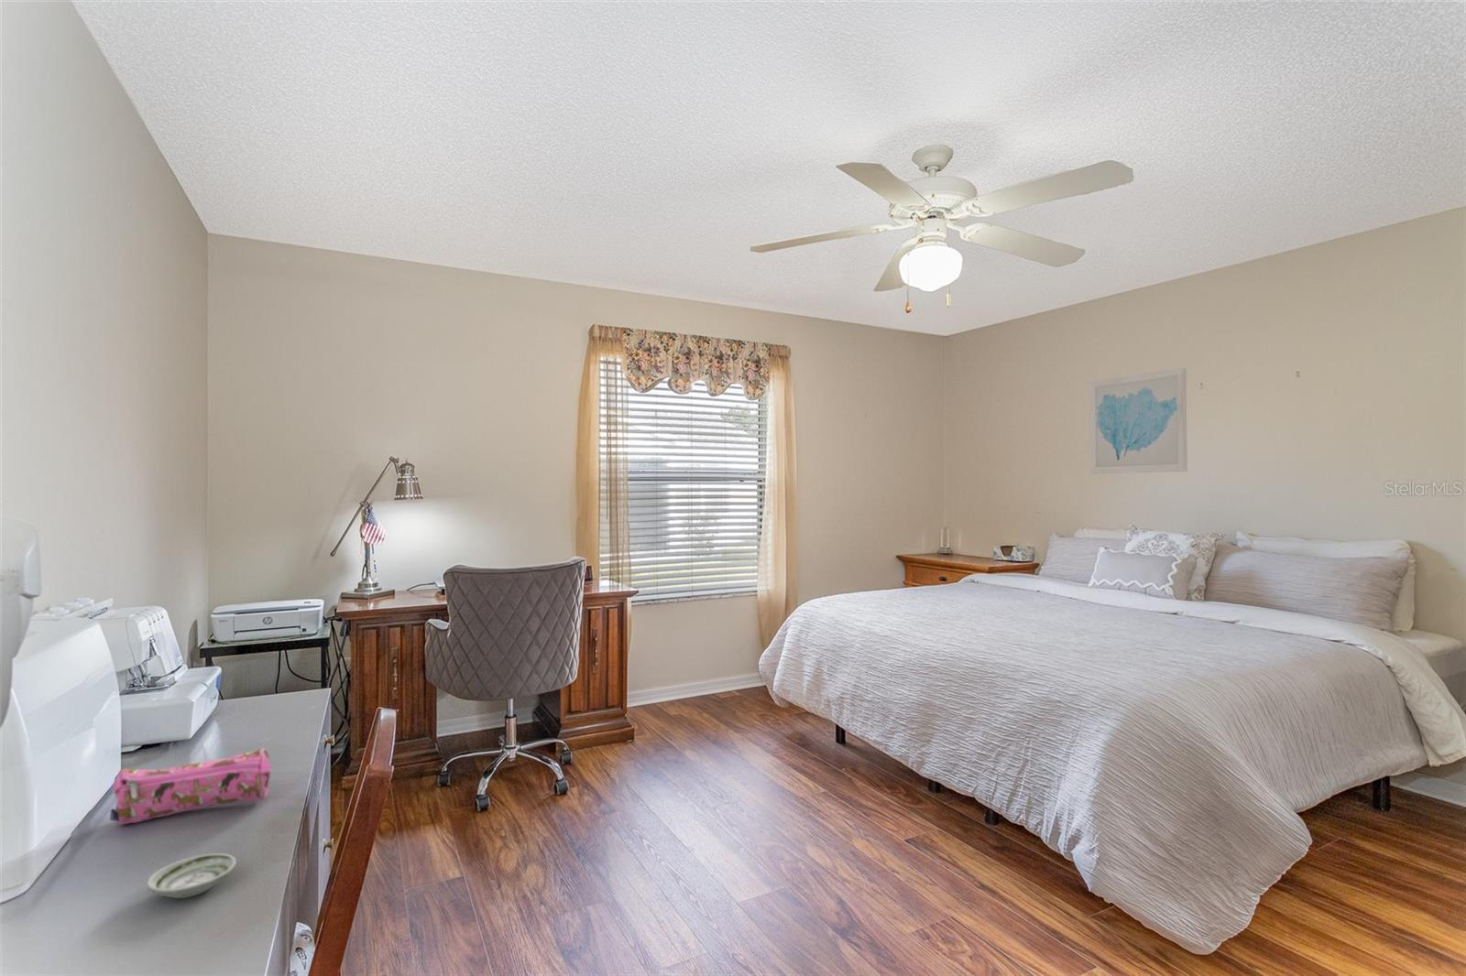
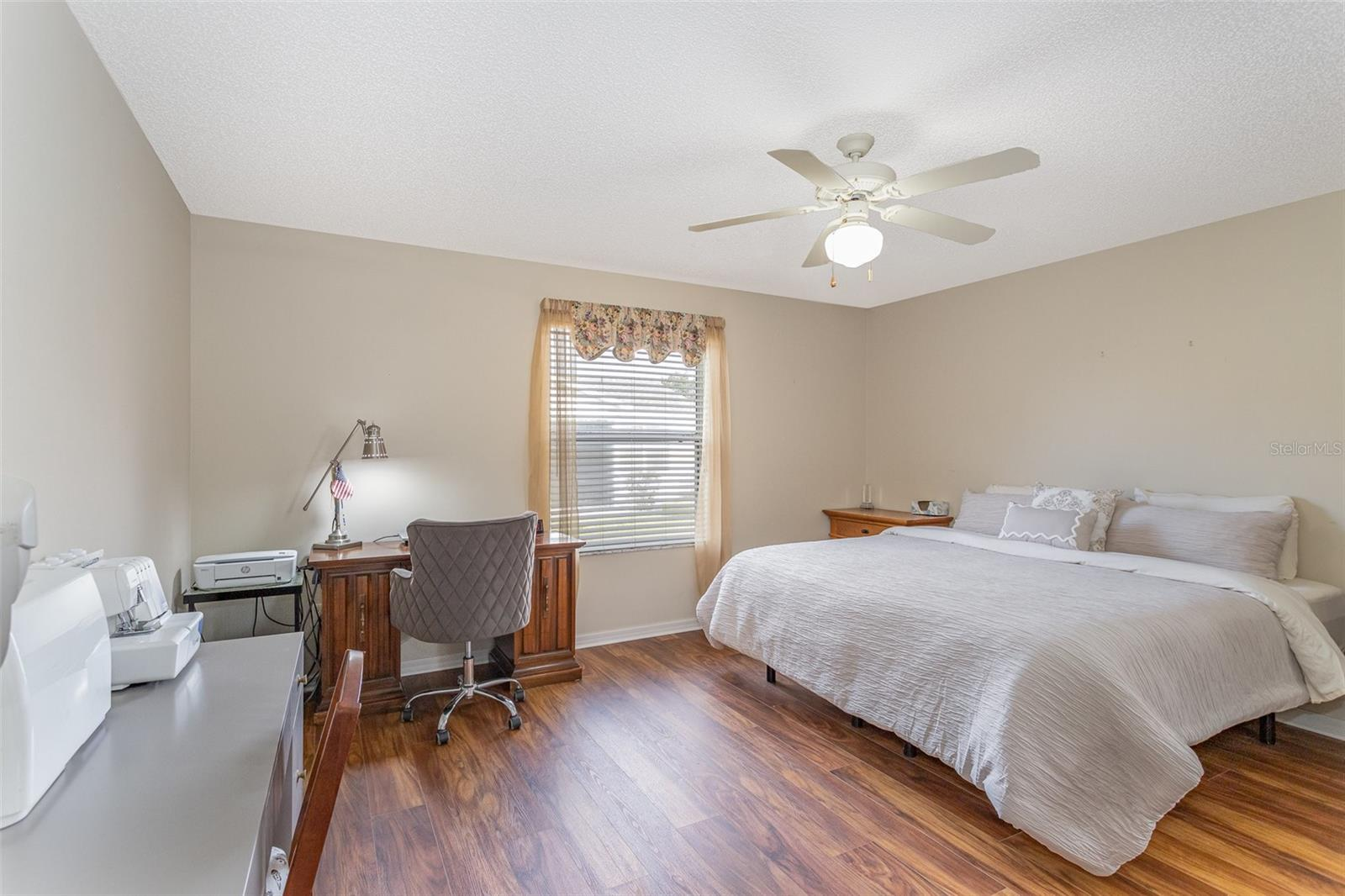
- pencil case (197, 783)
- saucer (193, 879)
- wall art (1136, 424)
